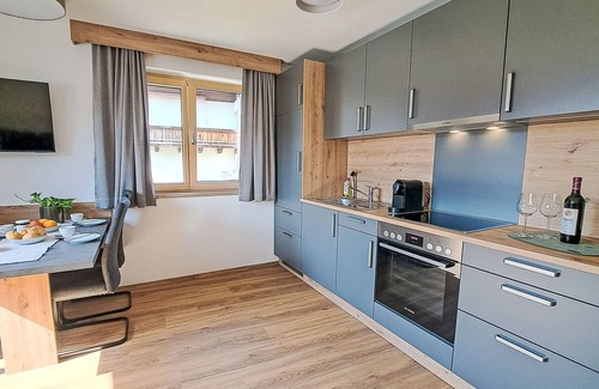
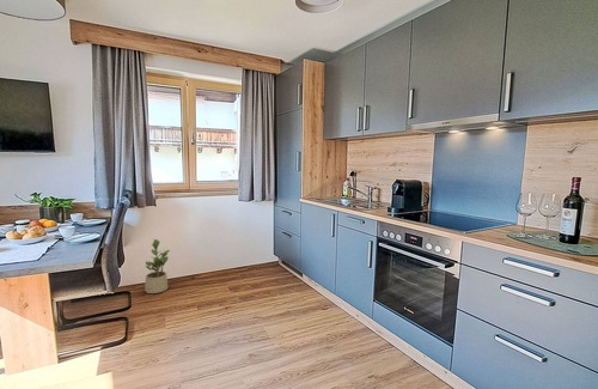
+ potted plant (157, 263)
